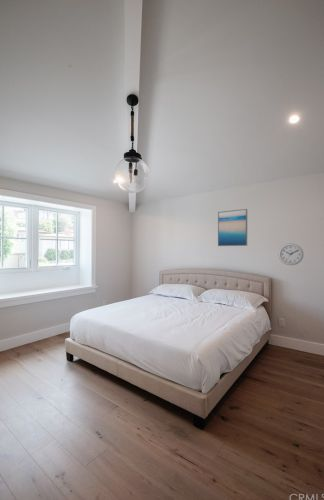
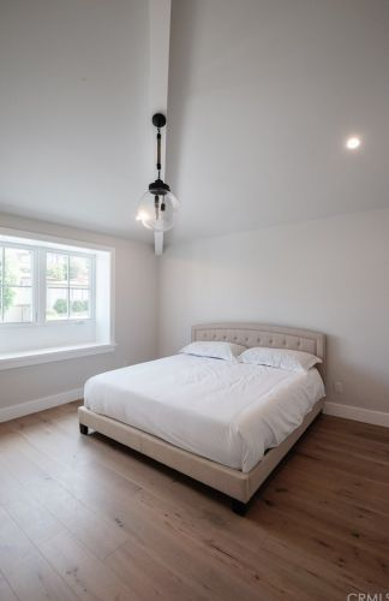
- wall clock (290, 254)
- wall art (232, 228)
